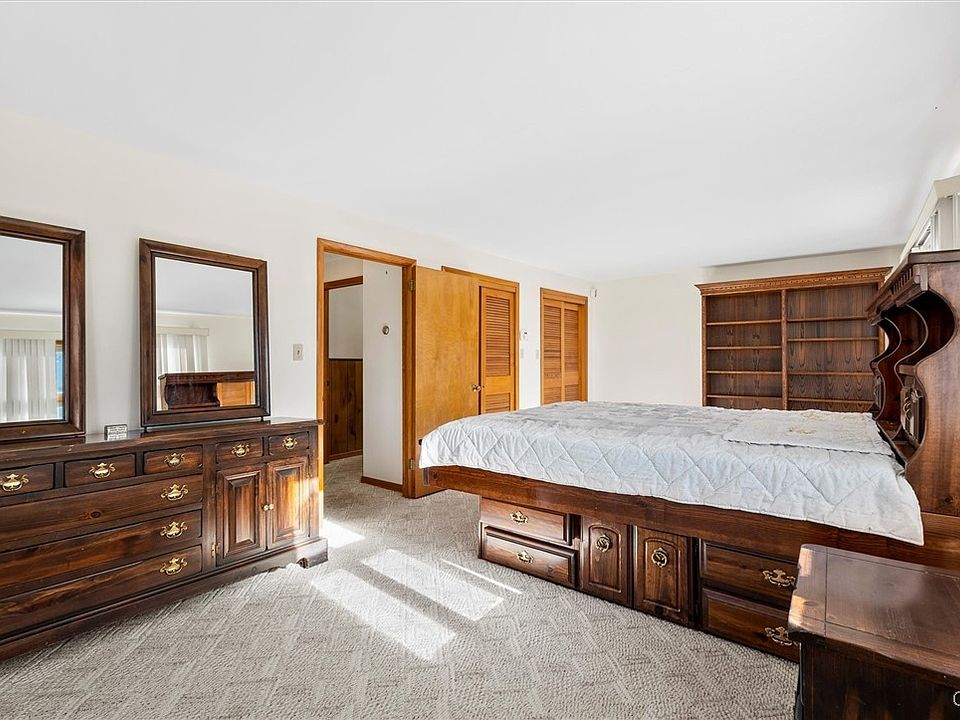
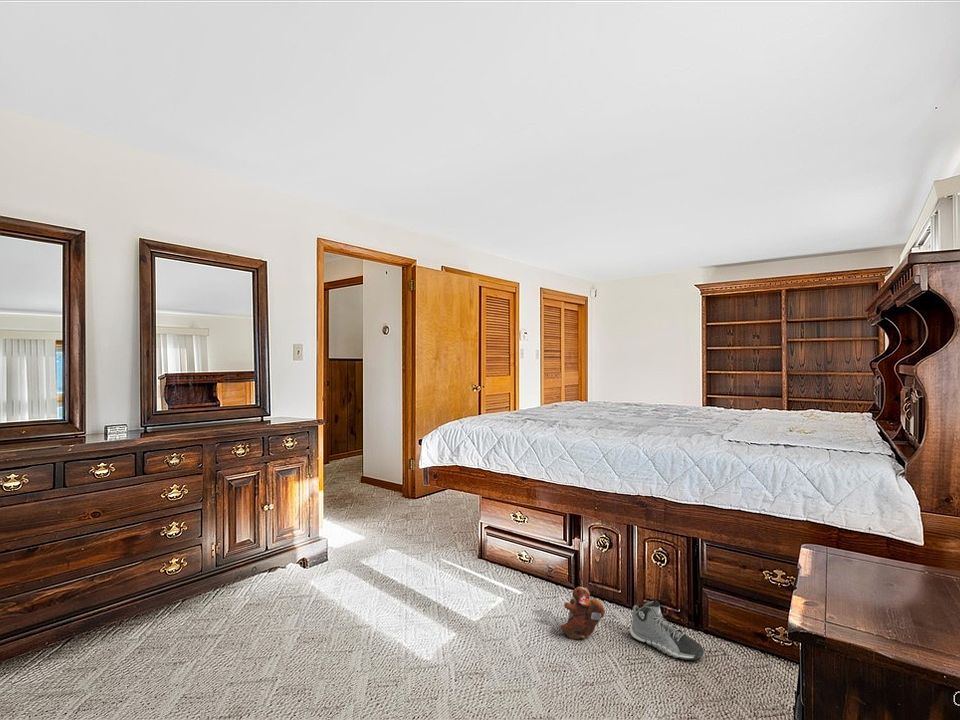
+ sneaker (664, 625)
+ plush toy (579, 610)
